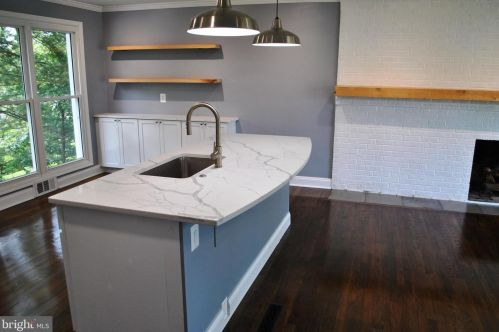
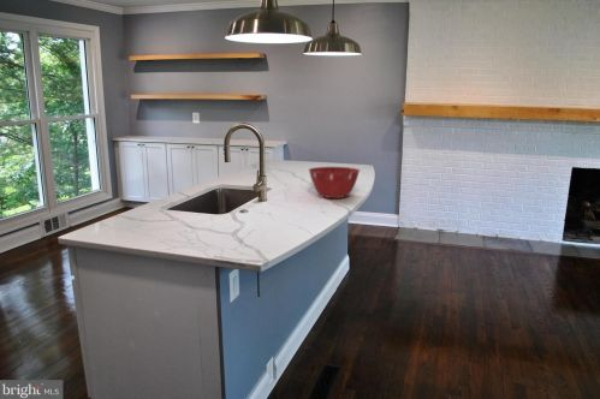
+ mixing bowl (333, 183)
